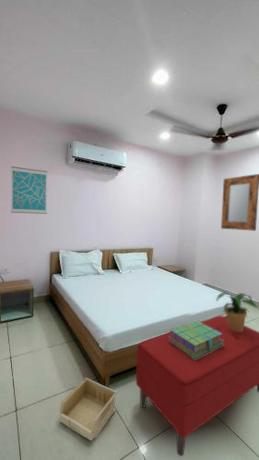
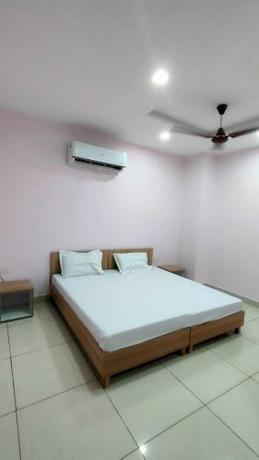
- stack of books (195, 337)
- wall art (29, 191)
- home mirror (238, 203)
- storage bin (88, 406)
- bench (206, 369)
- potted plant (236, 311)
